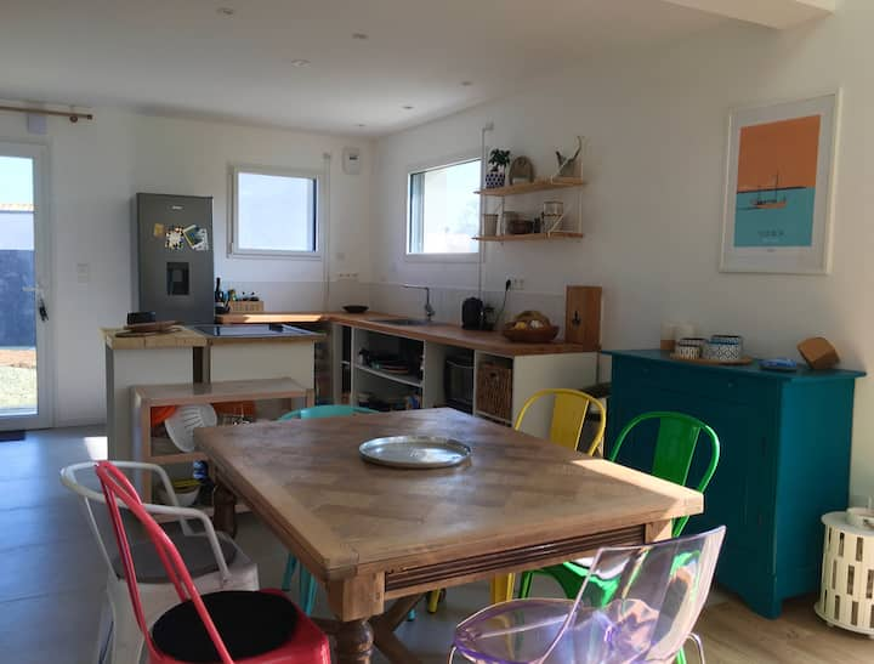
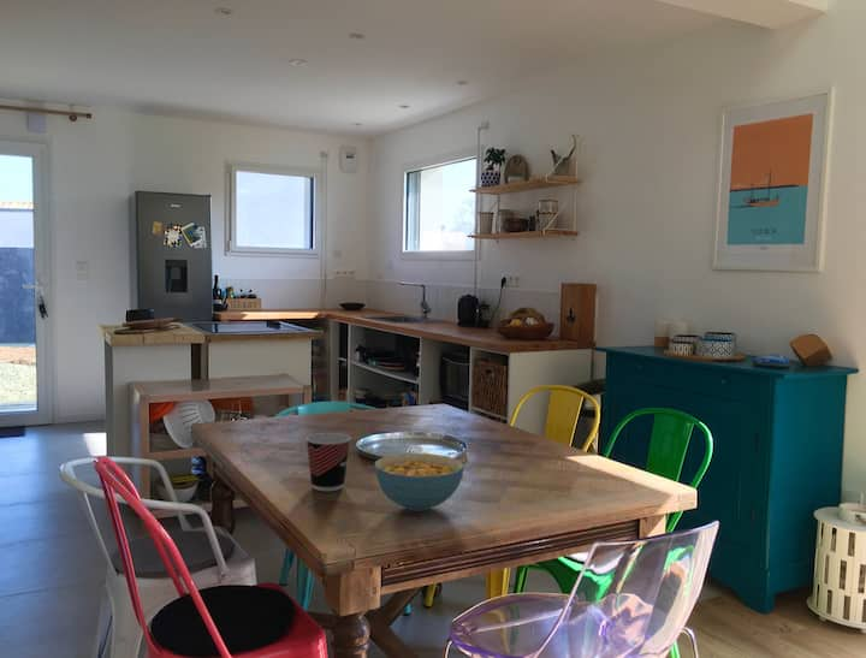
+ cereal bowl (417, 485)
+ cup (327, 462)
